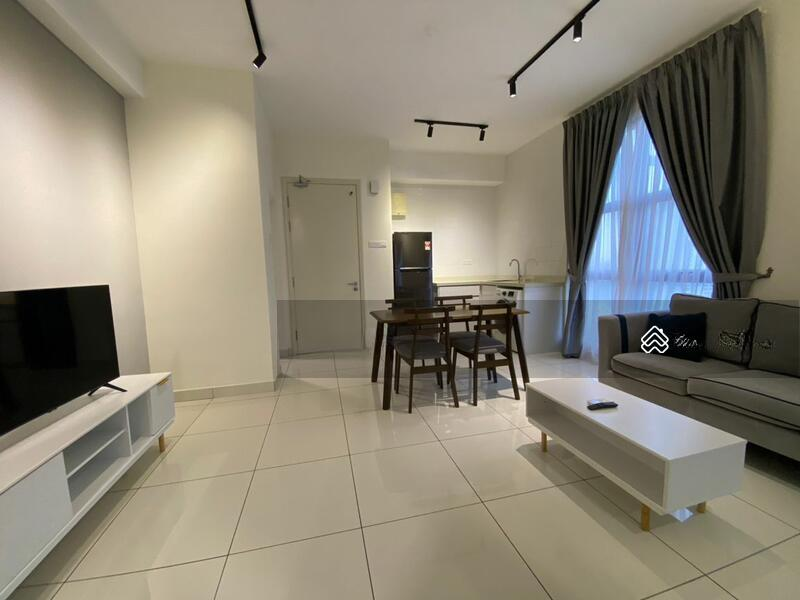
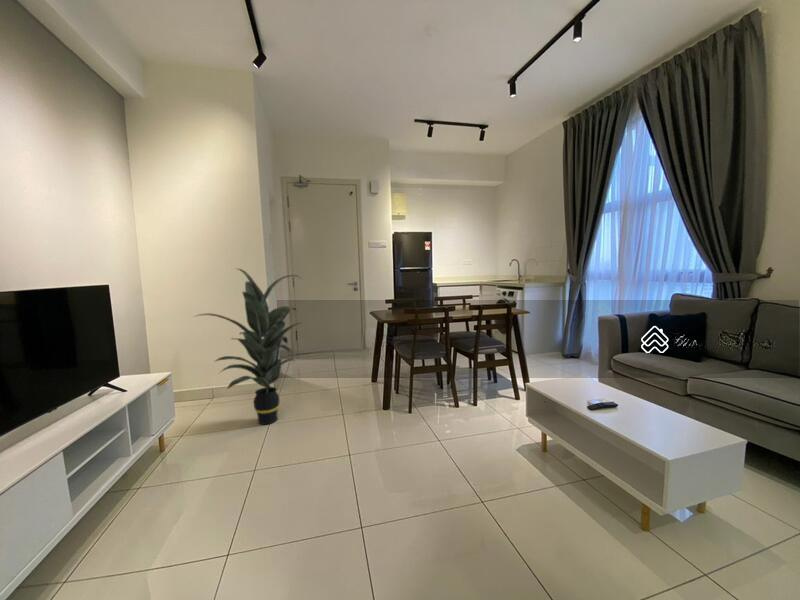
+ indoor plant (259, 345)
